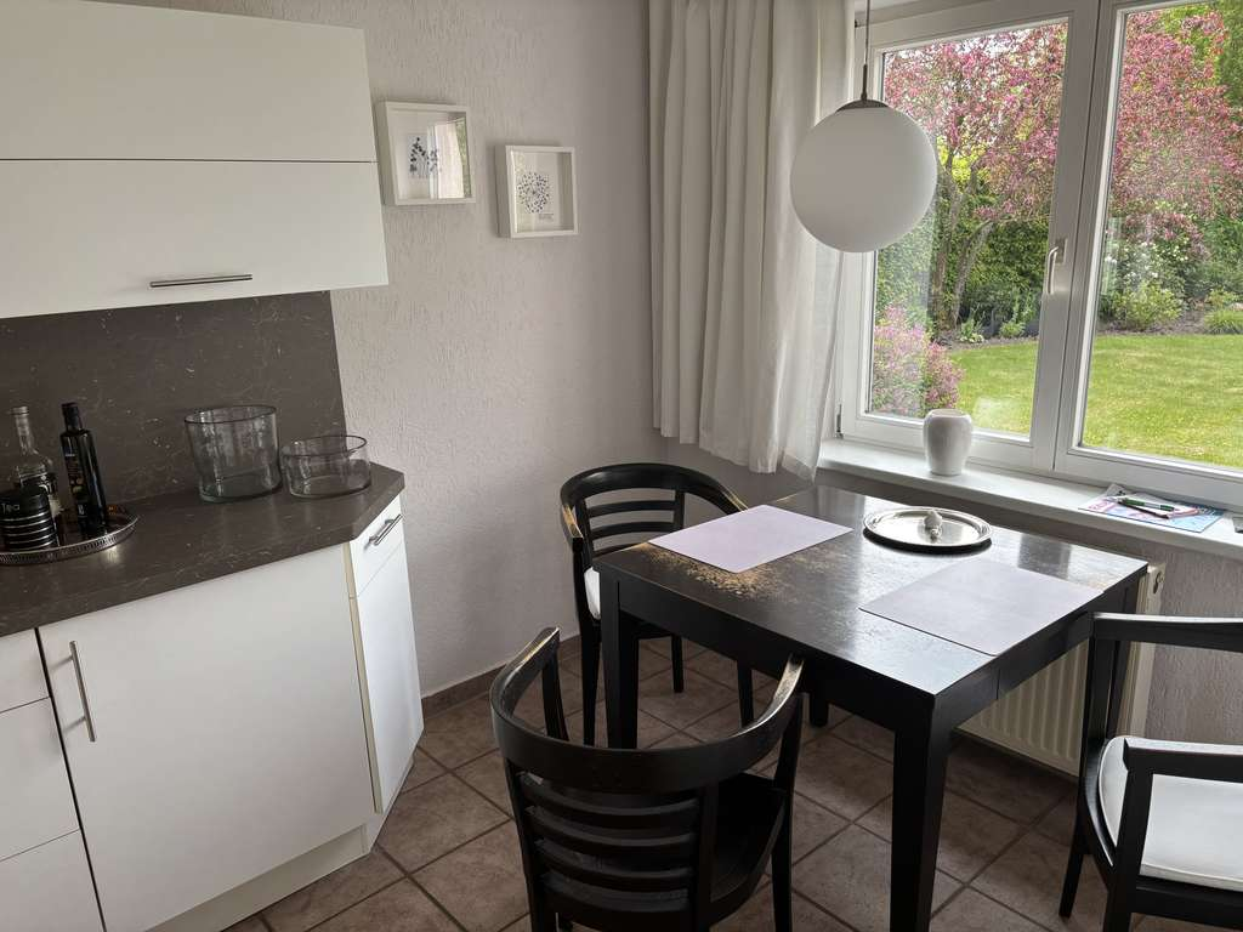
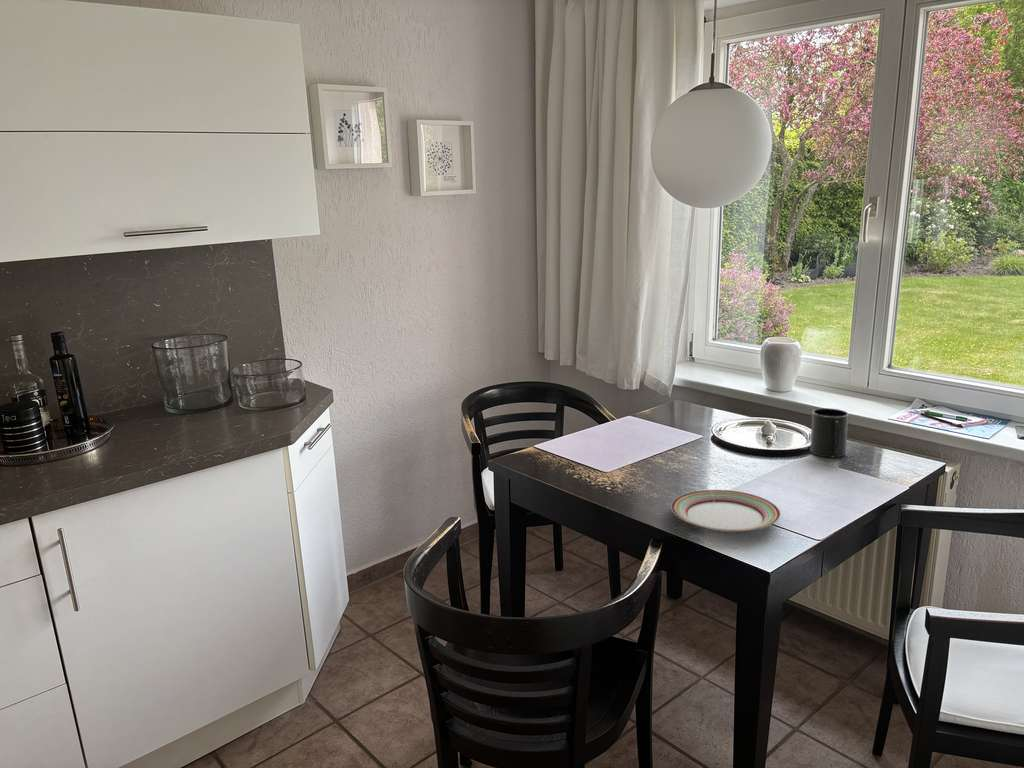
+ mug (830, 434)
+ plate (724, 513)
